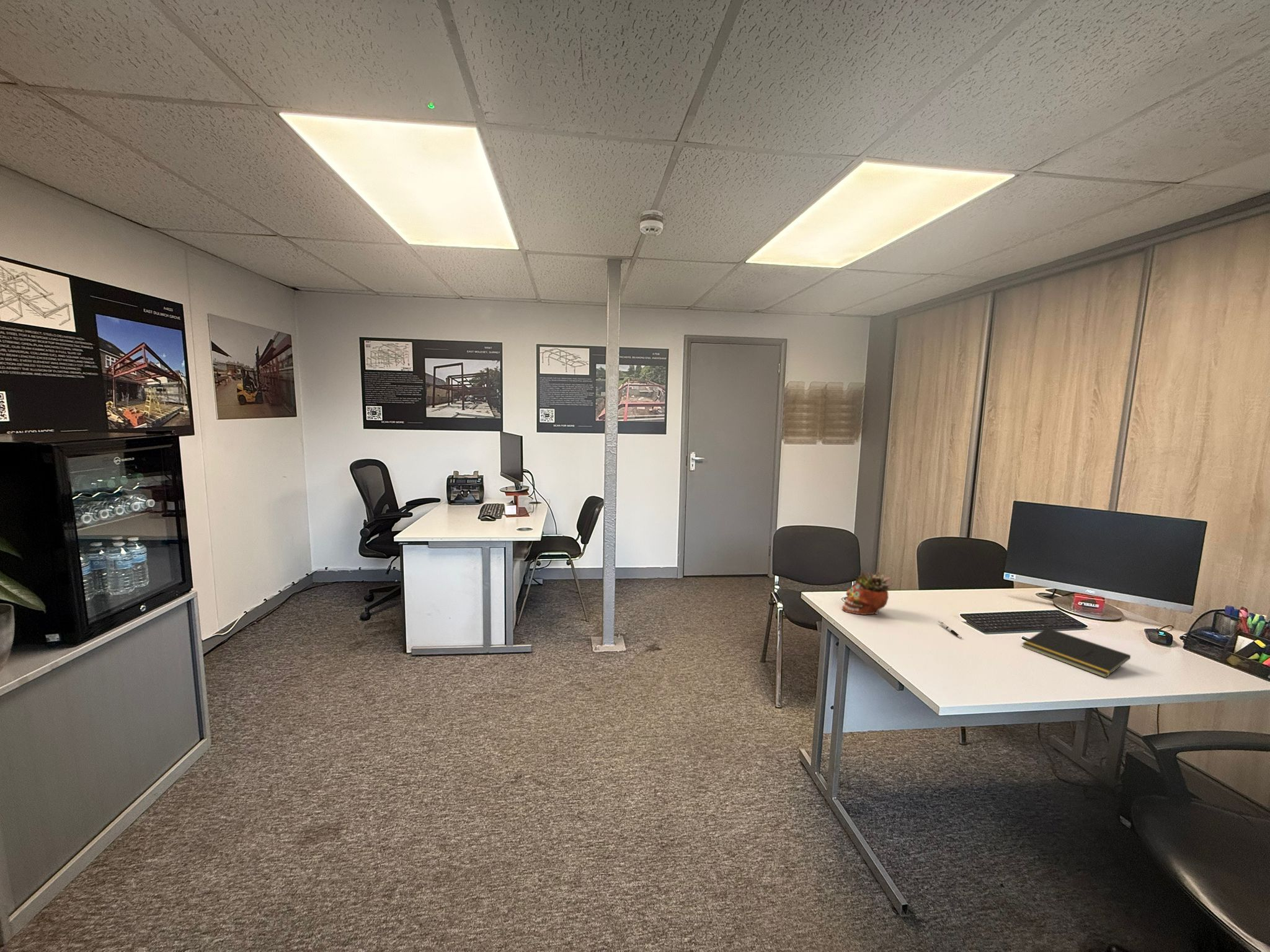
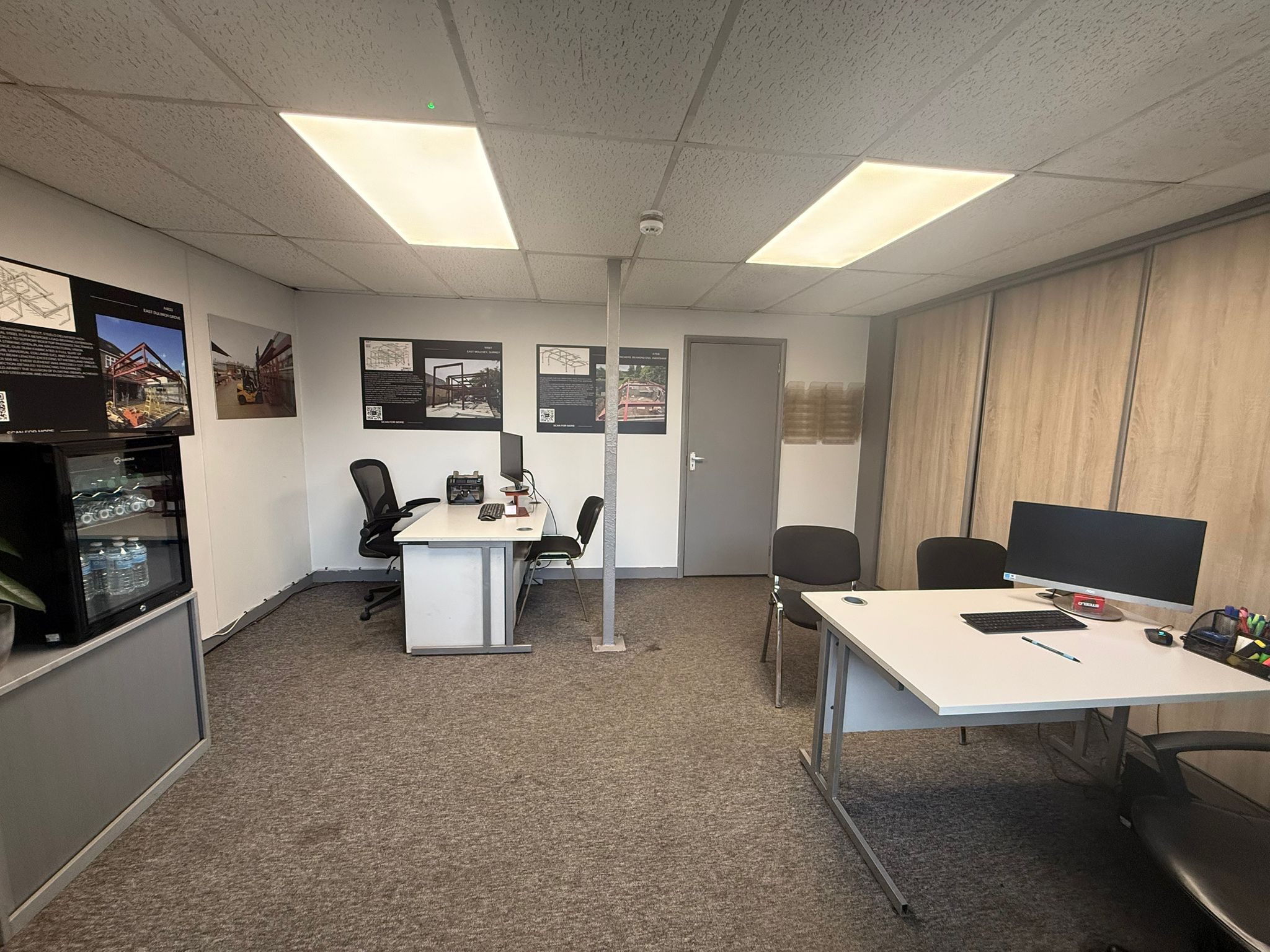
- pen (949, 629)
- succulent planter (866, 591)
- notepad (1073, 650)
